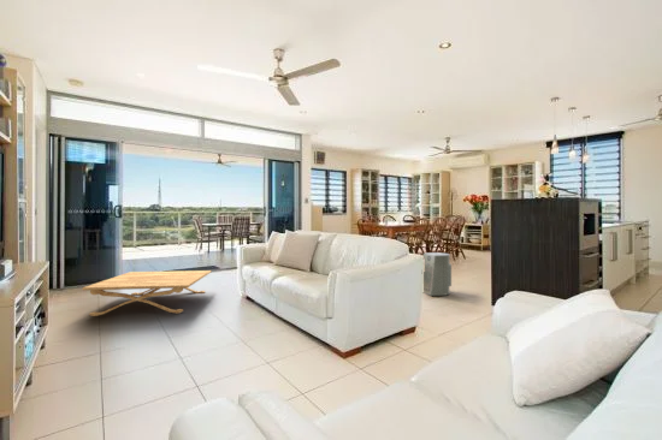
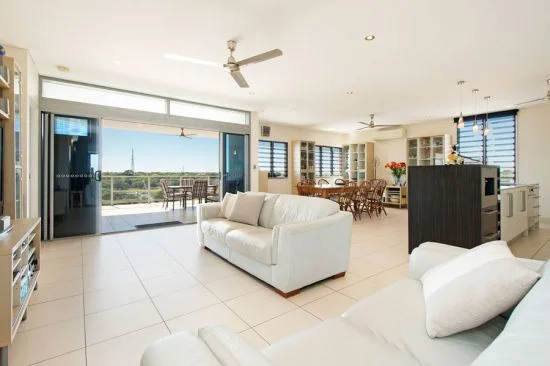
- fan (437, 273)
- coffee table (155, 290)
